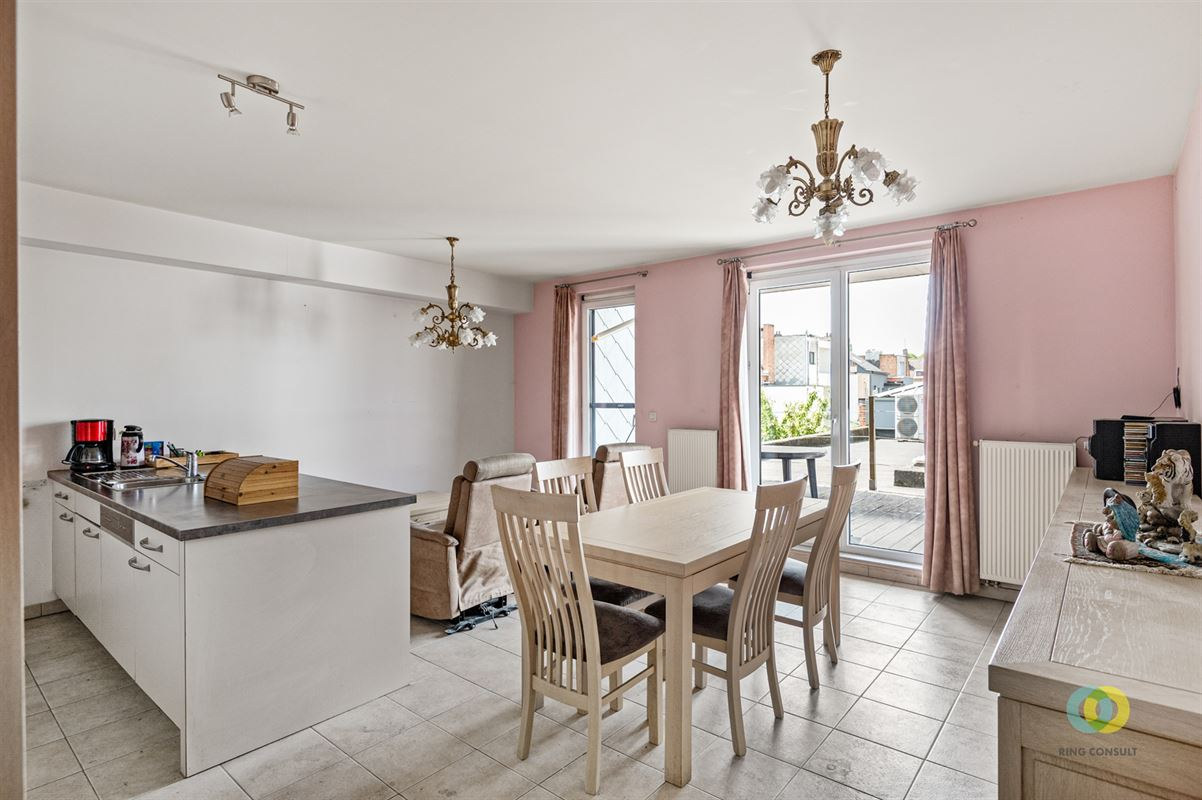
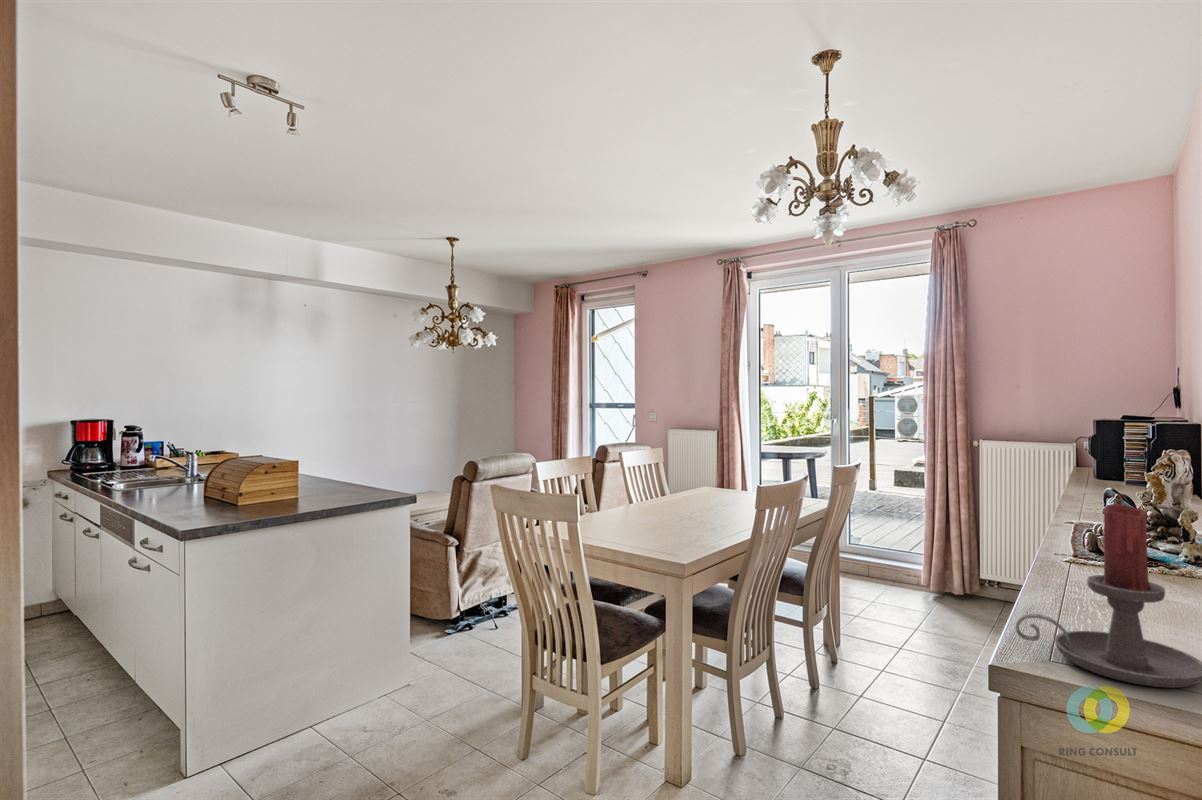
+ candle holder (1103, 582)
